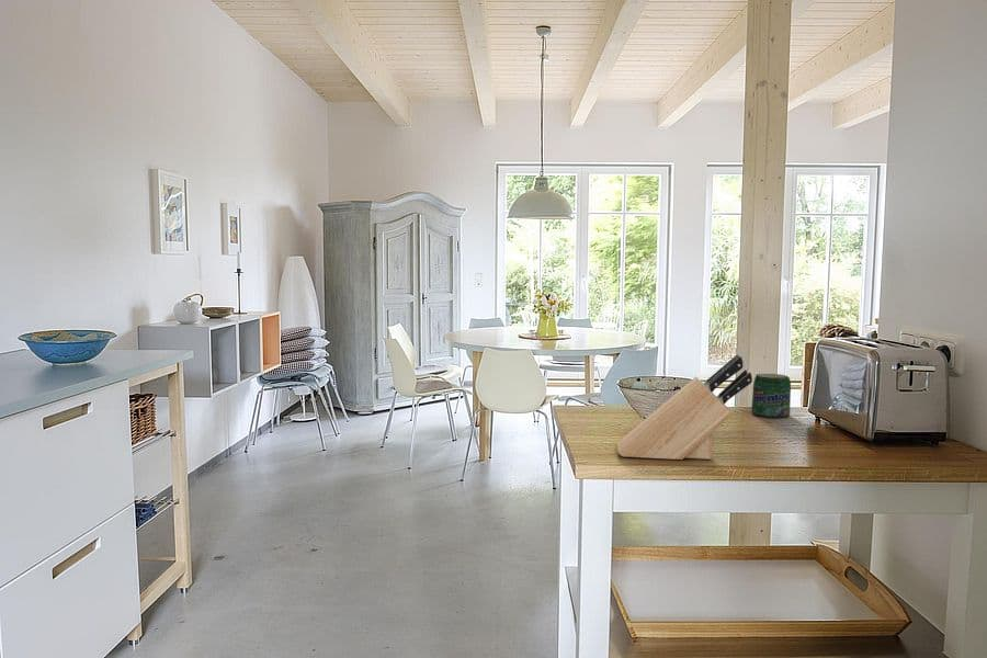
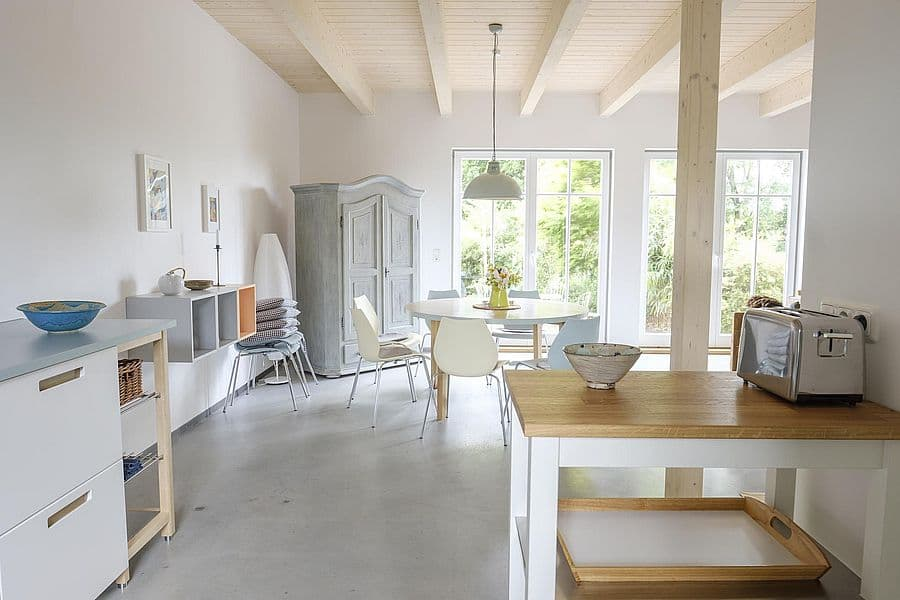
- jar (771, 395)
- knife block (682, 404)
